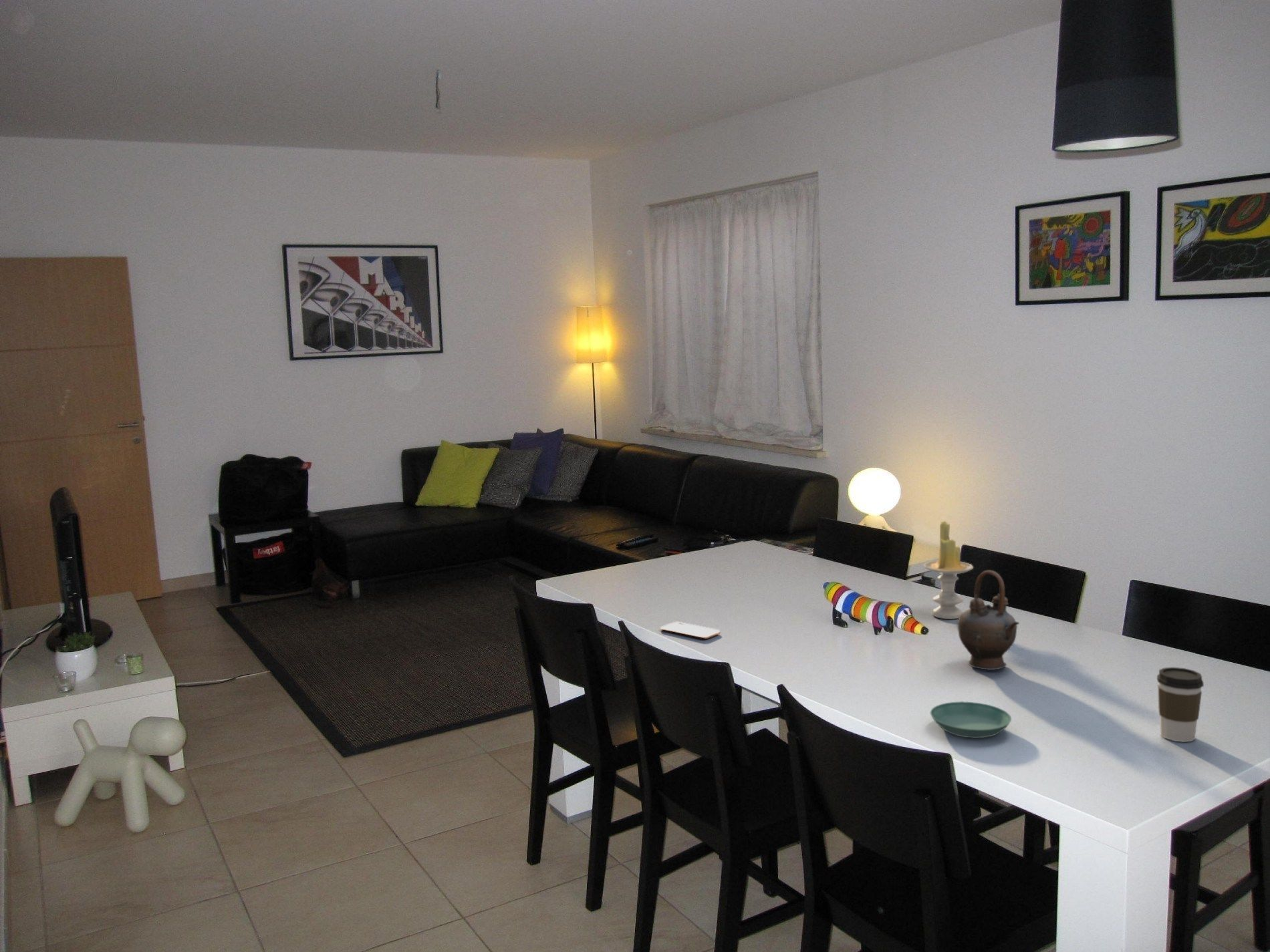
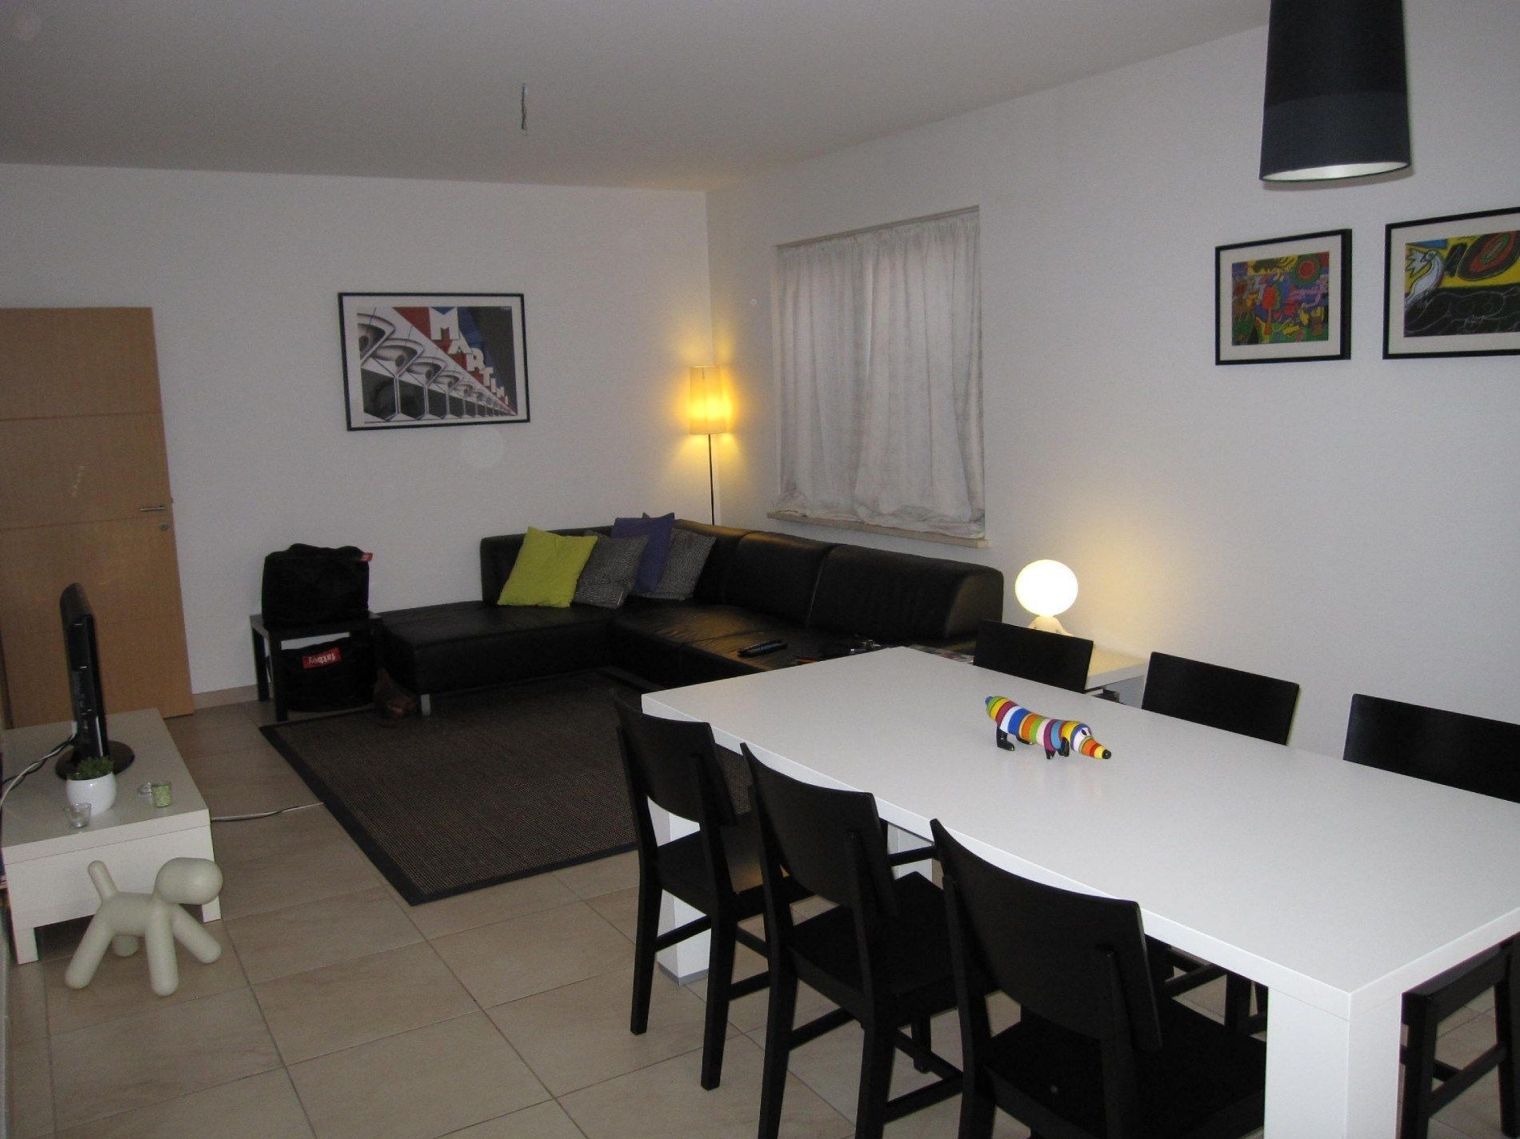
- smartphone (690, 629)
- saucer (970, 721)
- teapot (991, 620)
- candle (948, 569)
- coffee cup (1178, 705)
